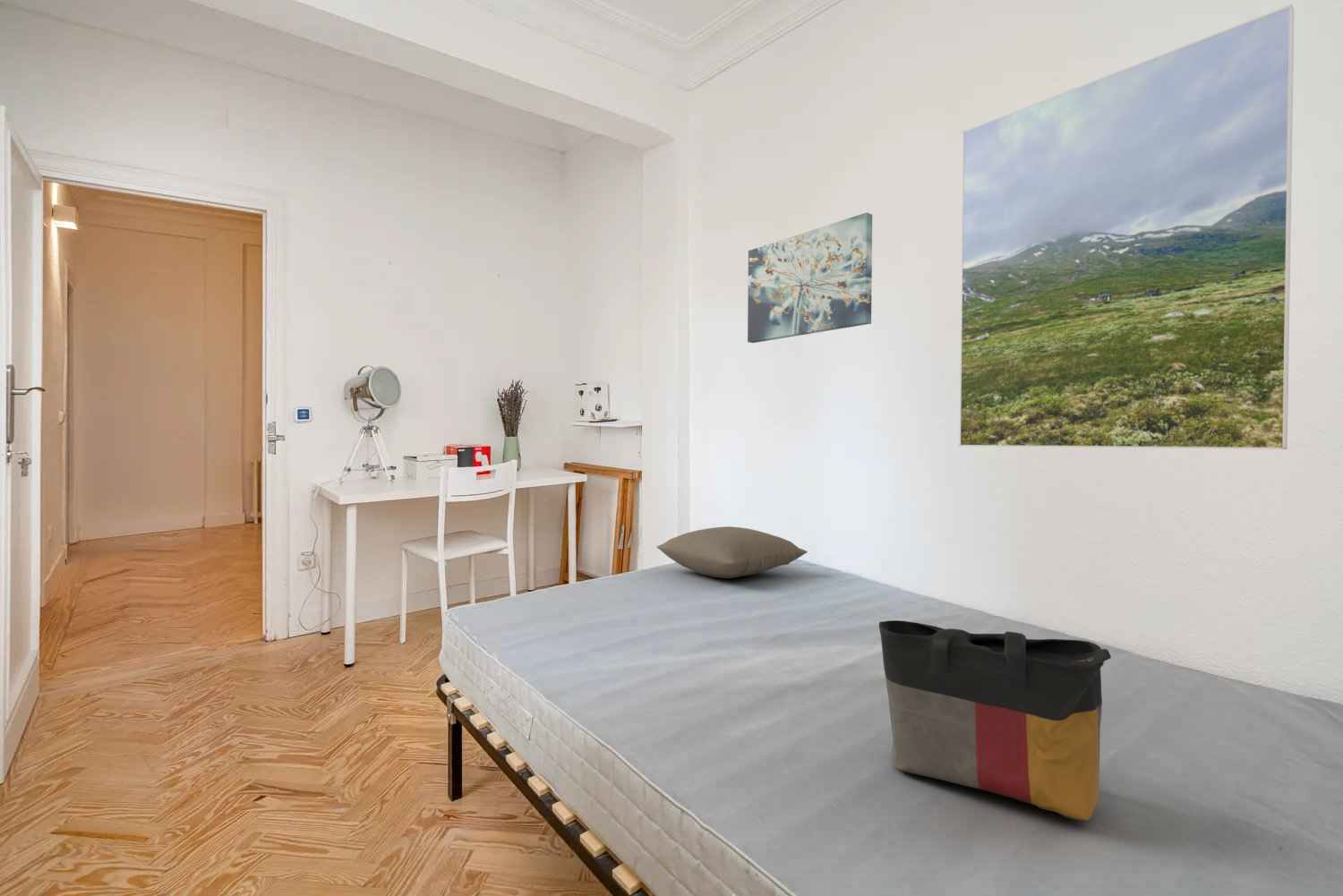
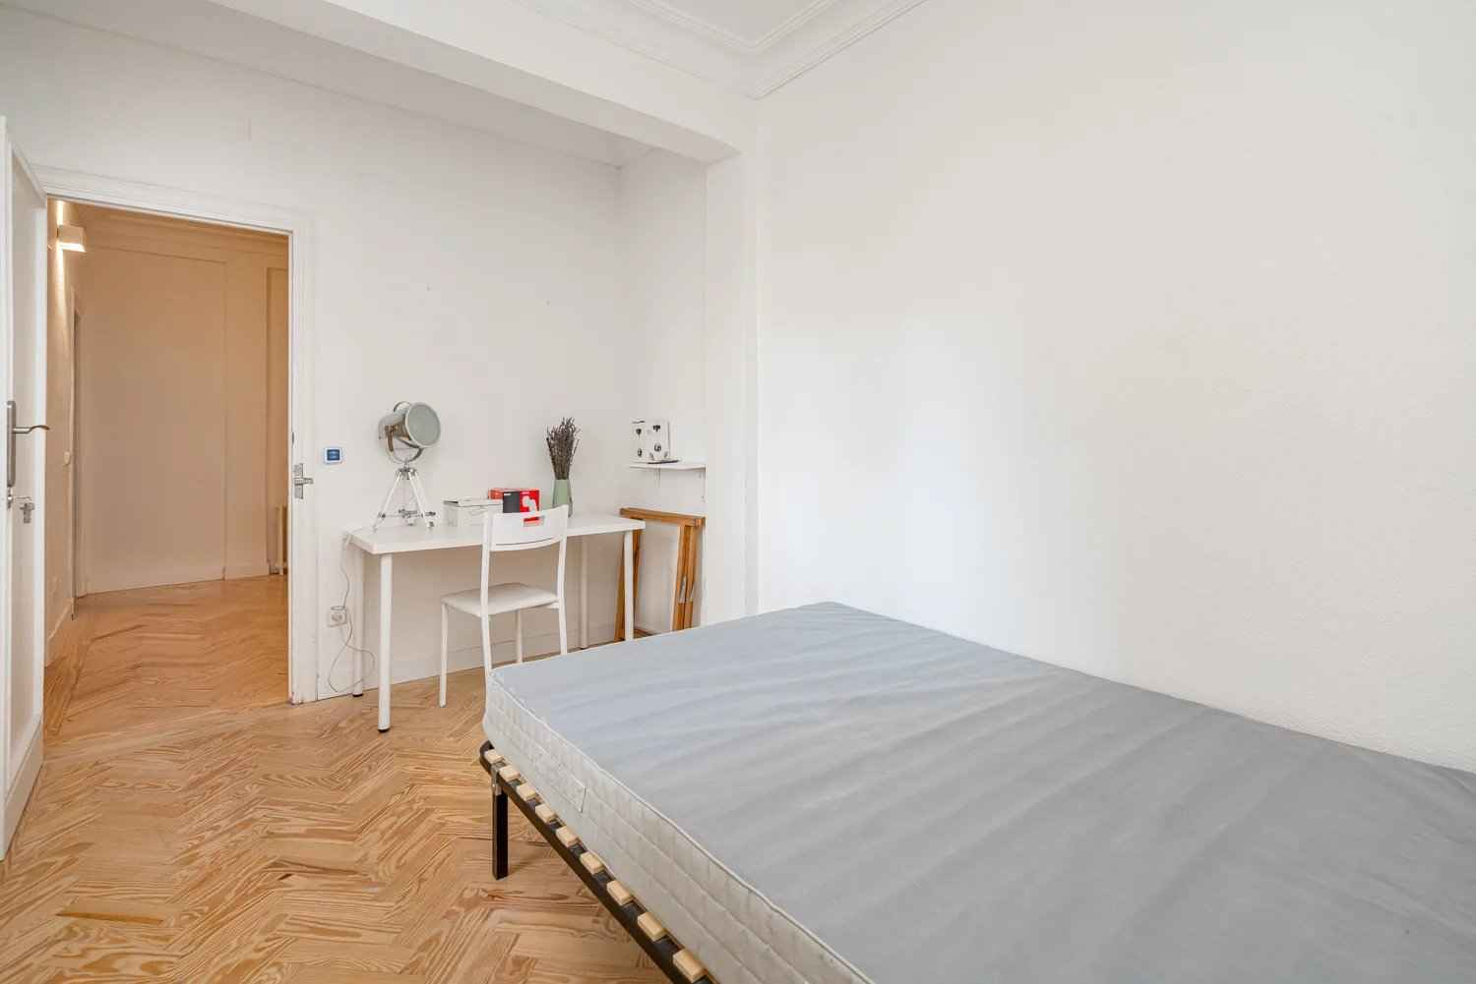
- tote bag (991, 701)
- pillow (731, 550)
- wall art (804, 284)
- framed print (1099, 264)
